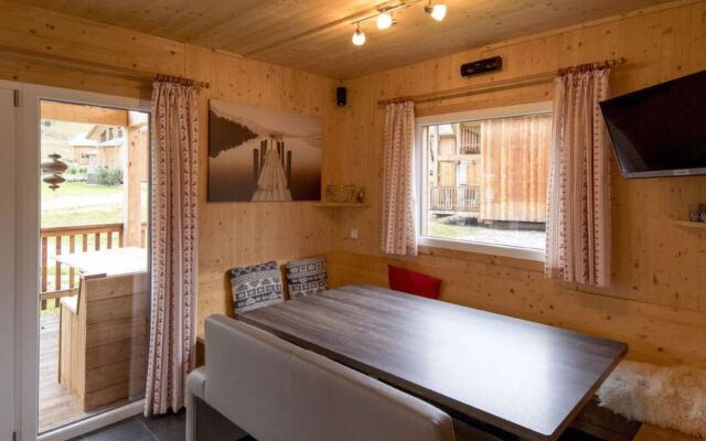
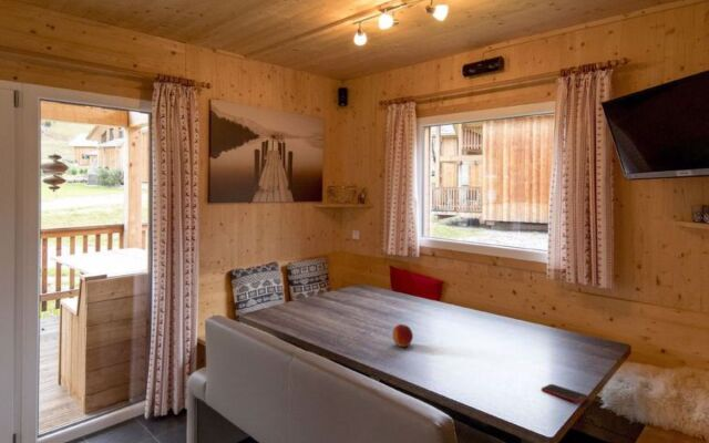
+ cell phone (564, 392)
+ apple (402, 334)
